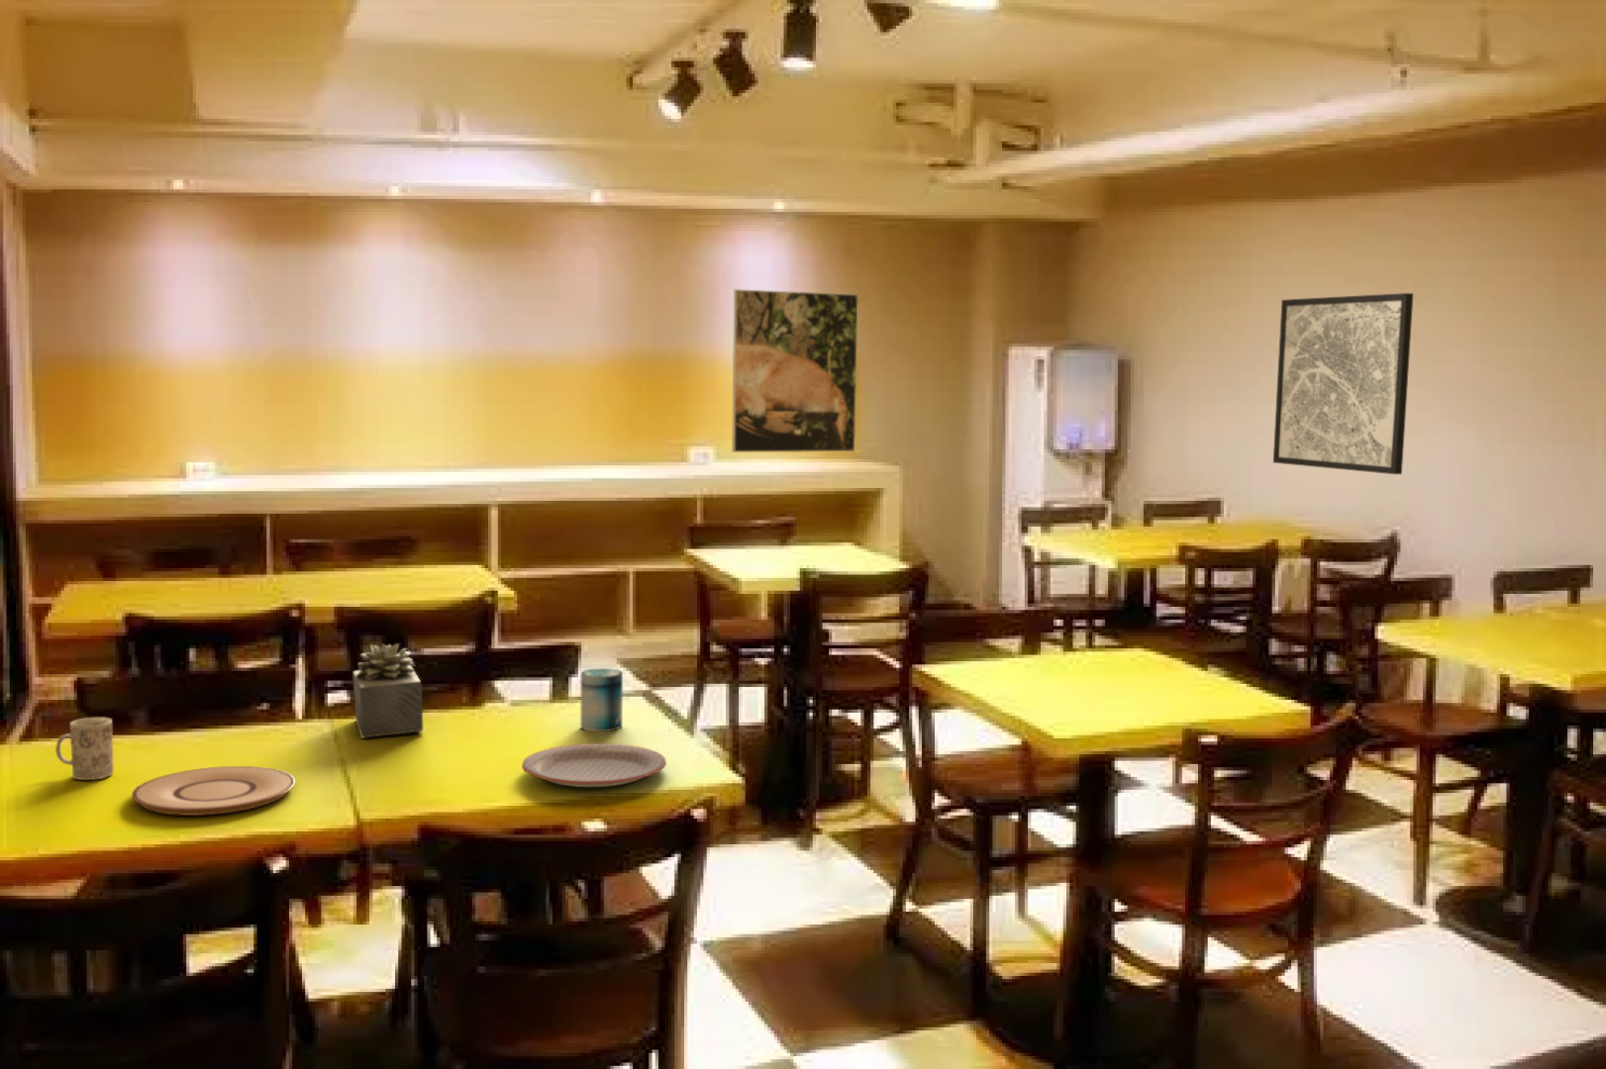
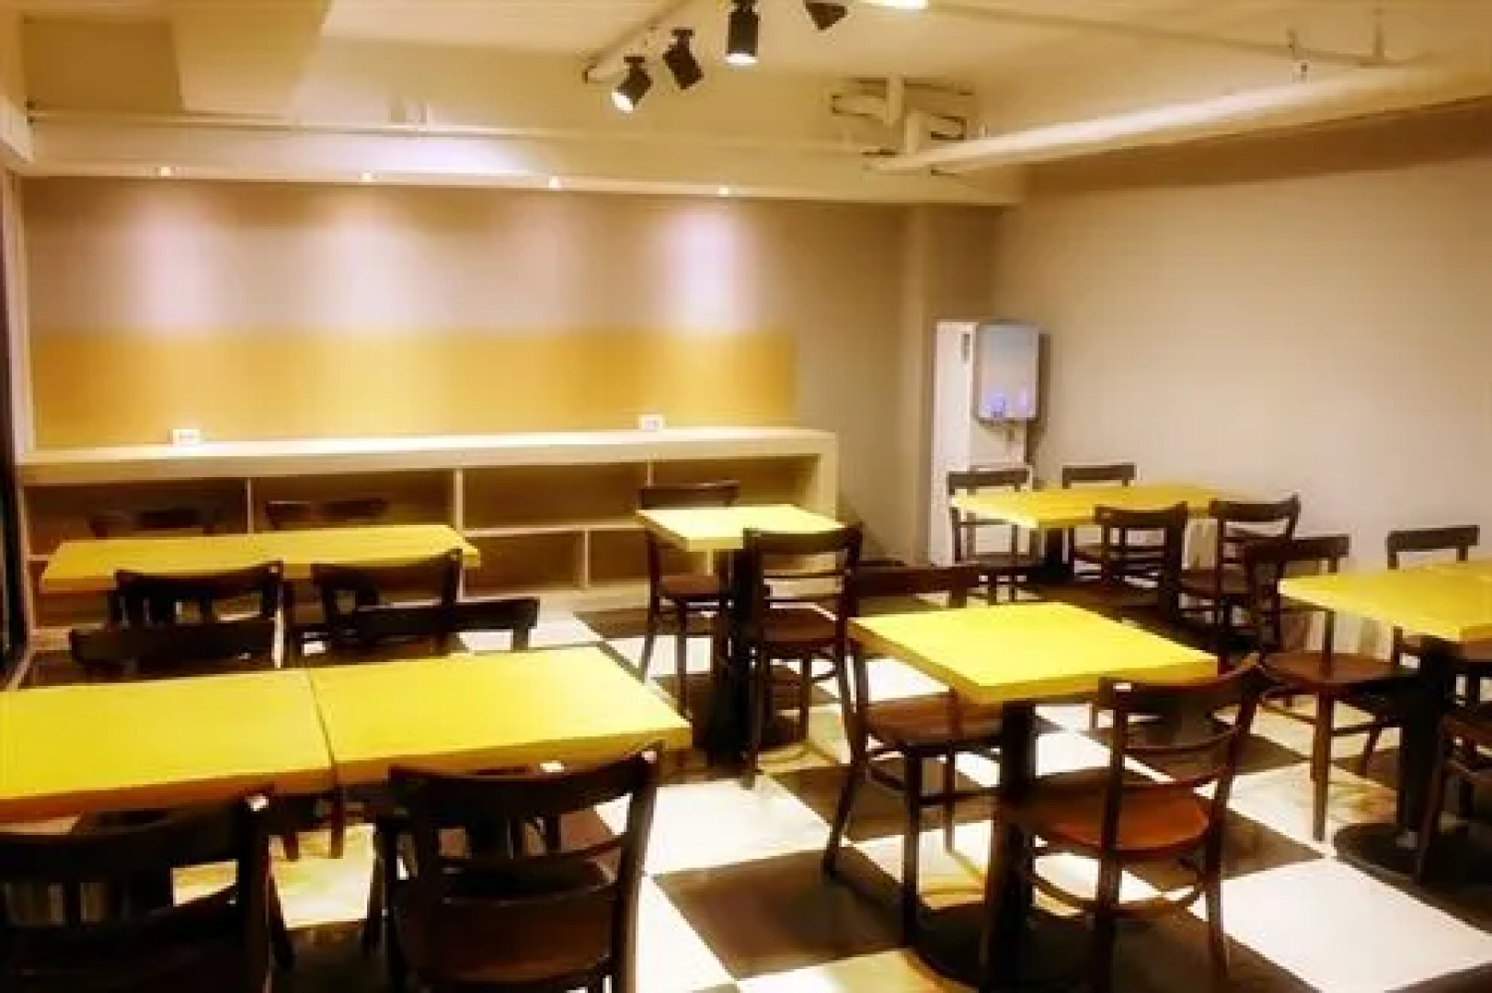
- plate (594, 767)
- beverage can (601, 699)
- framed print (795, 372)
- succulent plant (387, 685)
- mug (86, 747)
- plate (215, 790)
- wall art (1339, 383)
